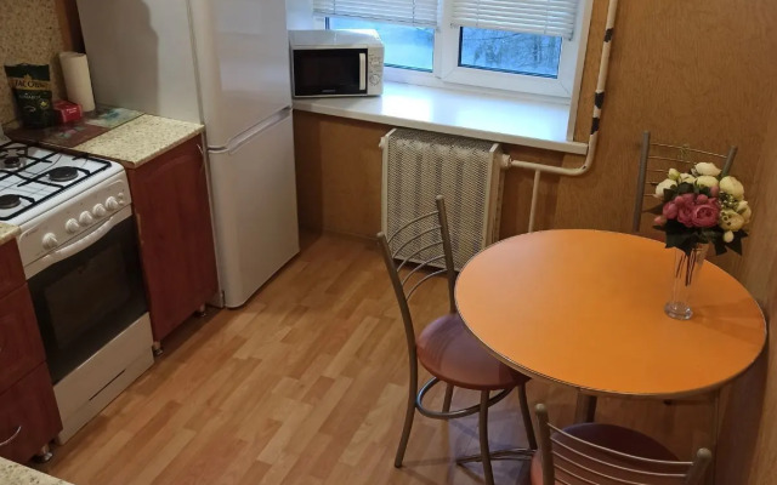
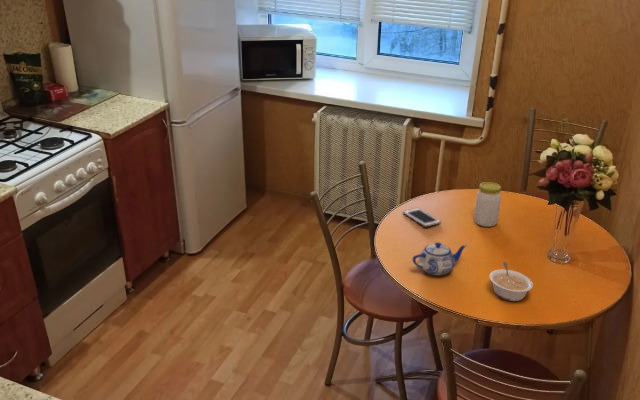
+ jar (487, 204)
+ cell phone (421, 217)
+ legume (508, 284)
+ teapot (439, 256)
